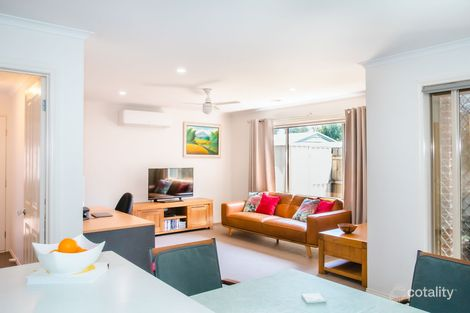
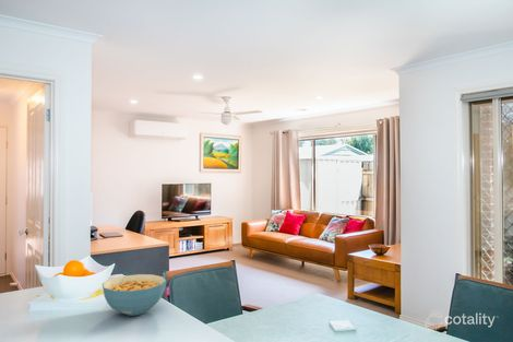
+ cereal bowl (134, 296)
